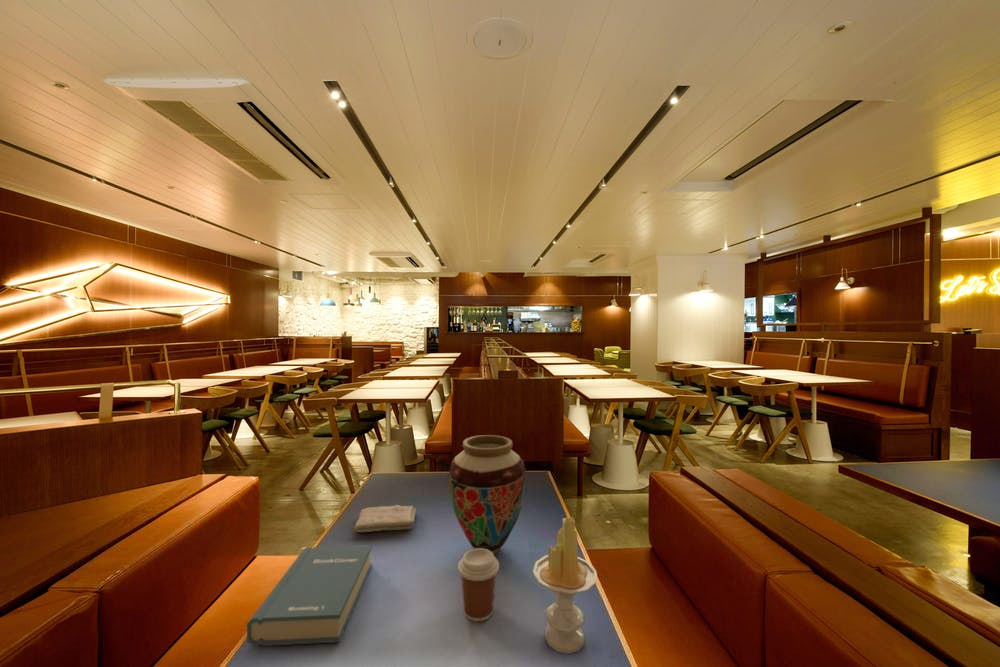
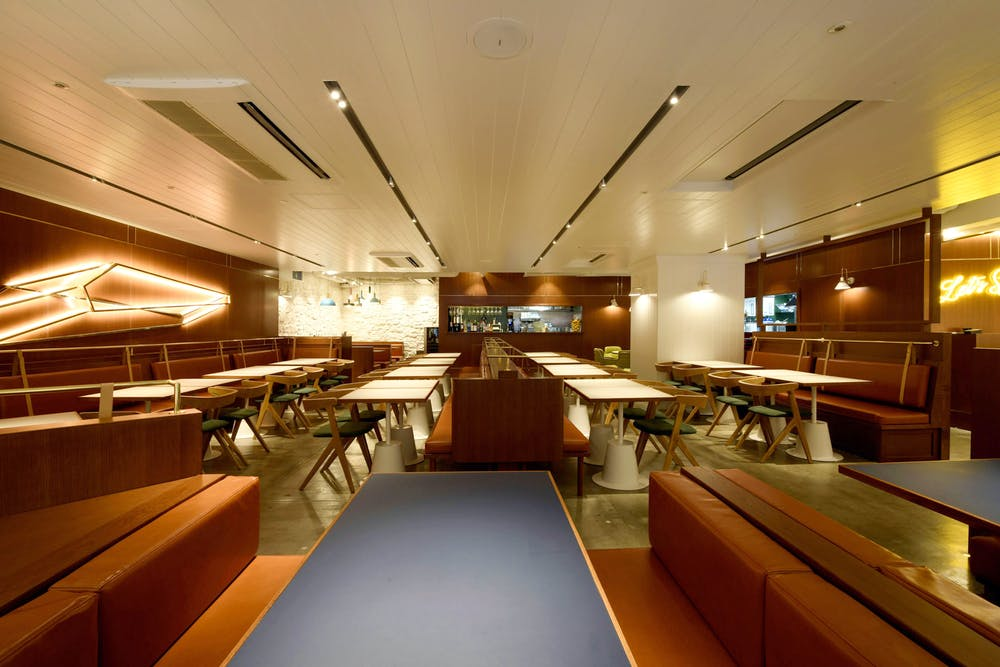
- hardback book (318, 588)
- washcloth (386, 517)
- coffee cup (478, 583)
- candle (564, 576)
- vase (487, 495)
